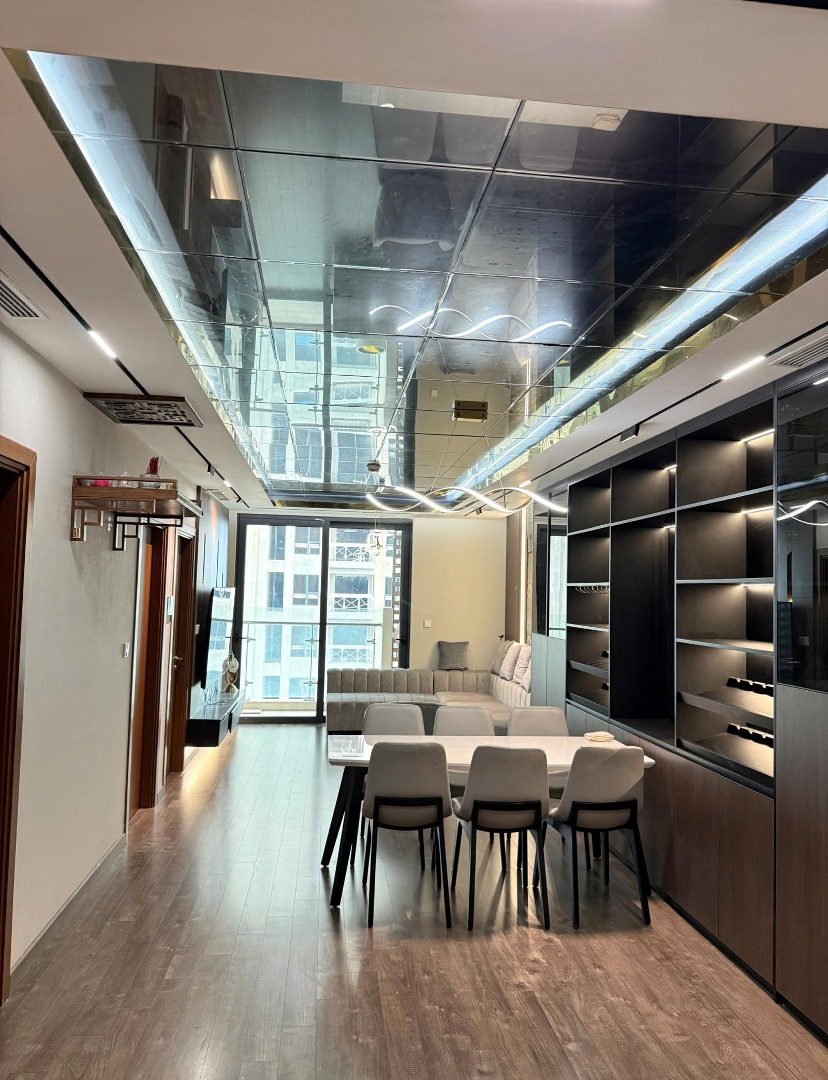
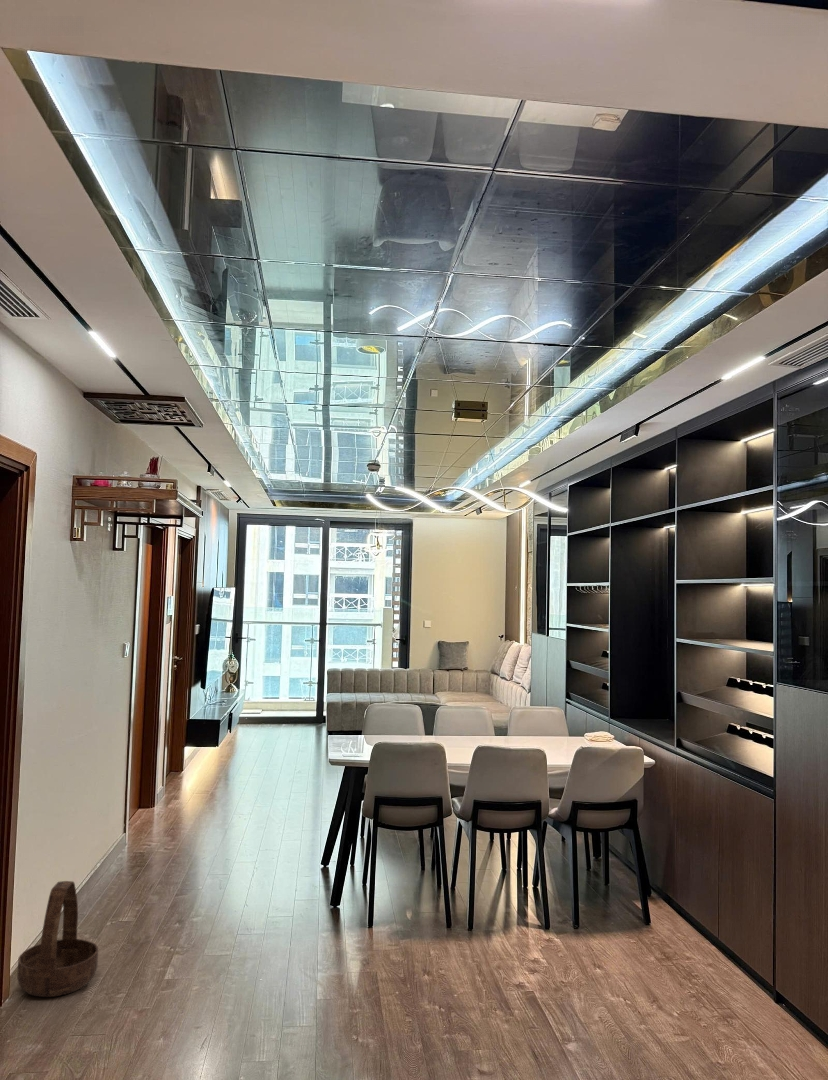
+ basket (57, 933)
